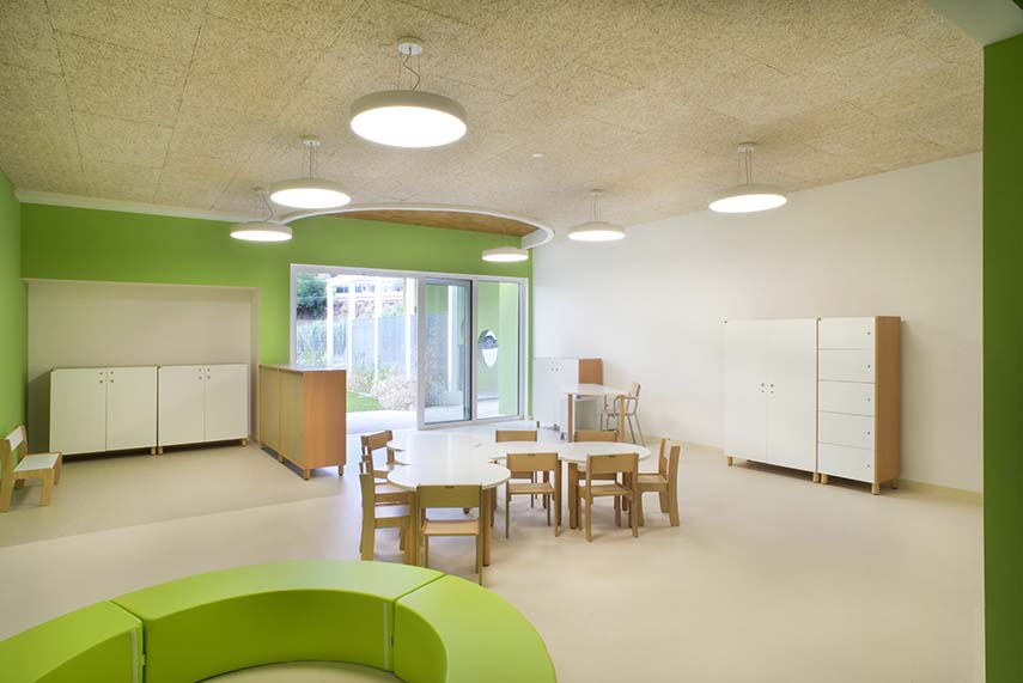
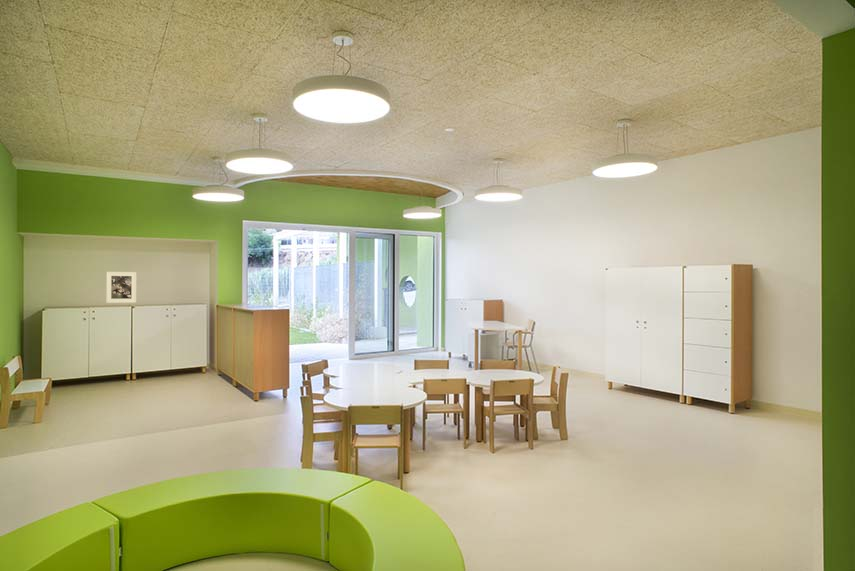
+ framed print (121, 287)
